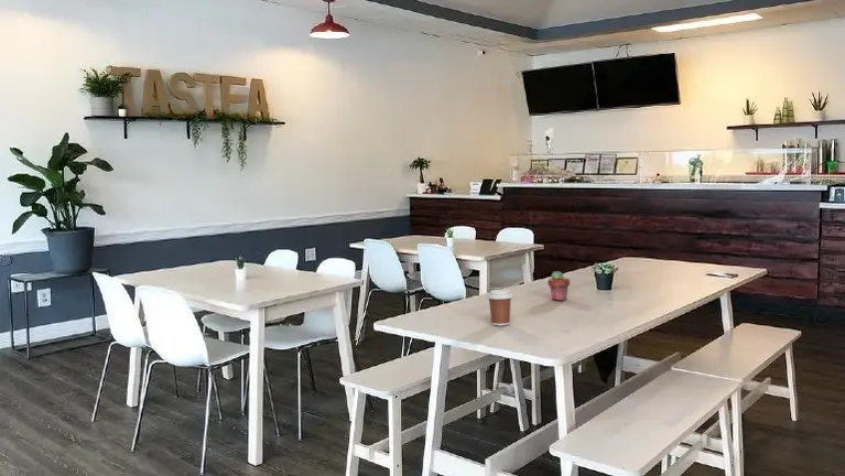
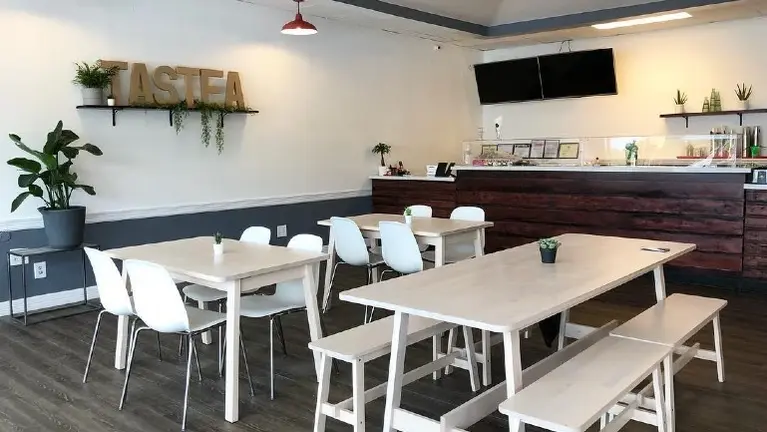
- coffee cup (500, 306)
- potted succulent (559, 284)
